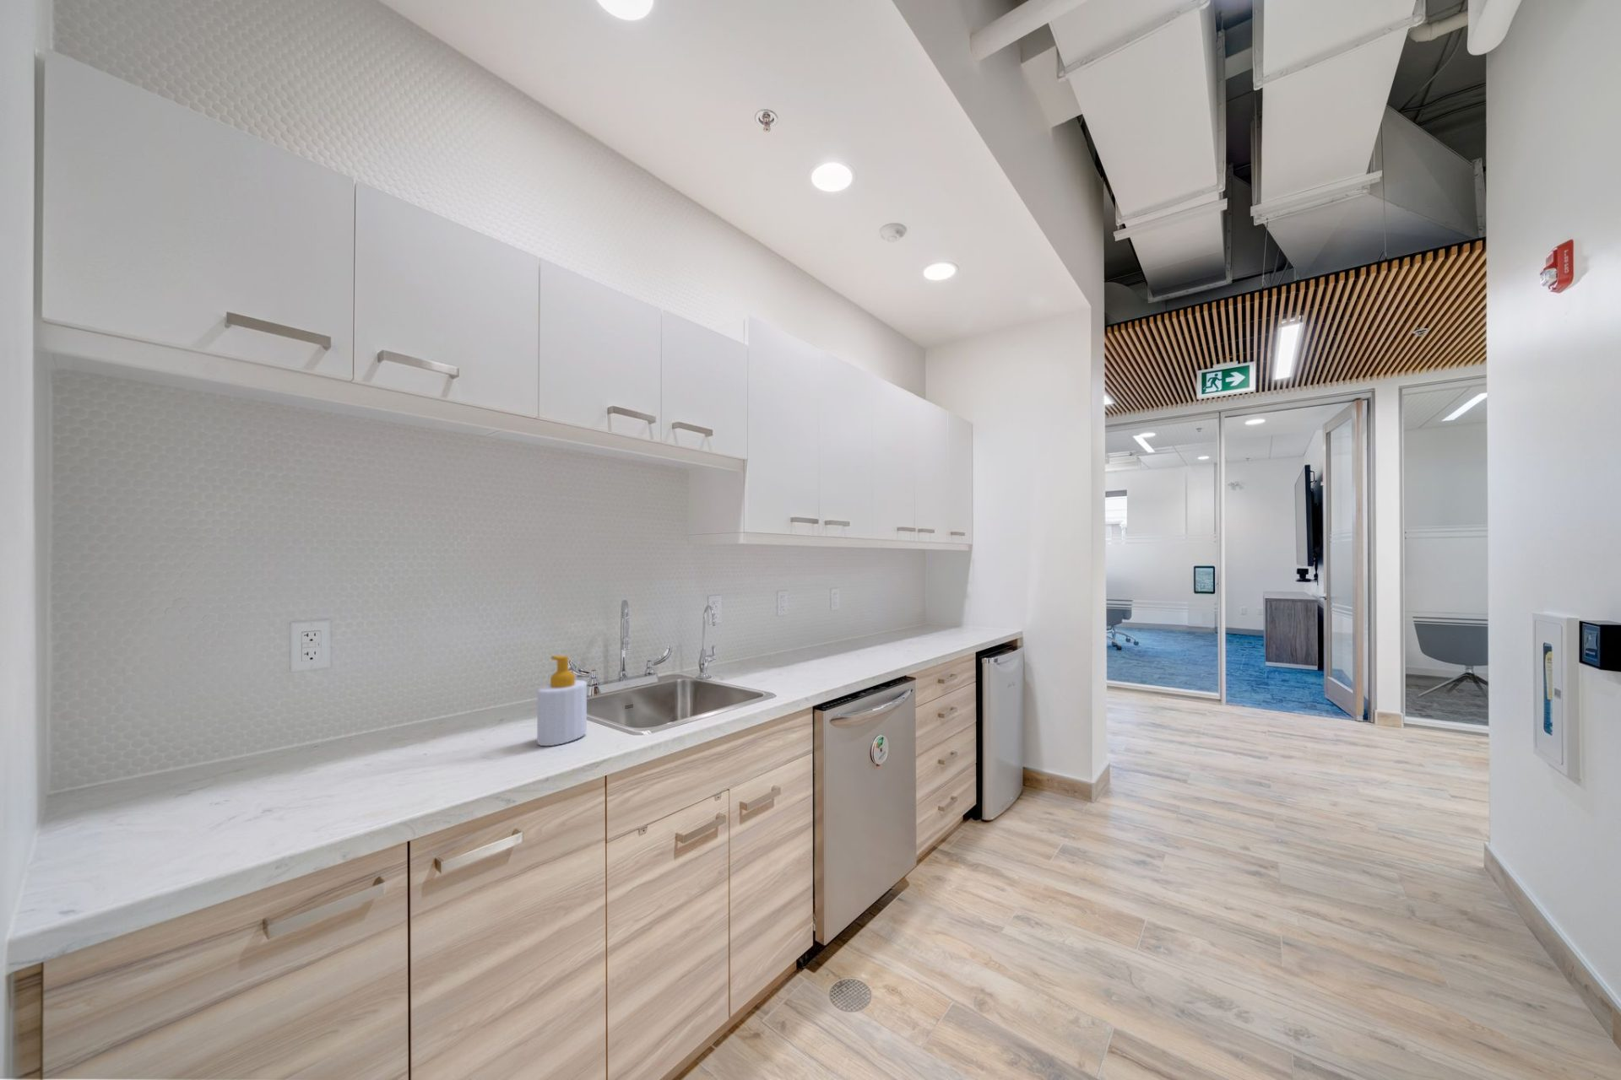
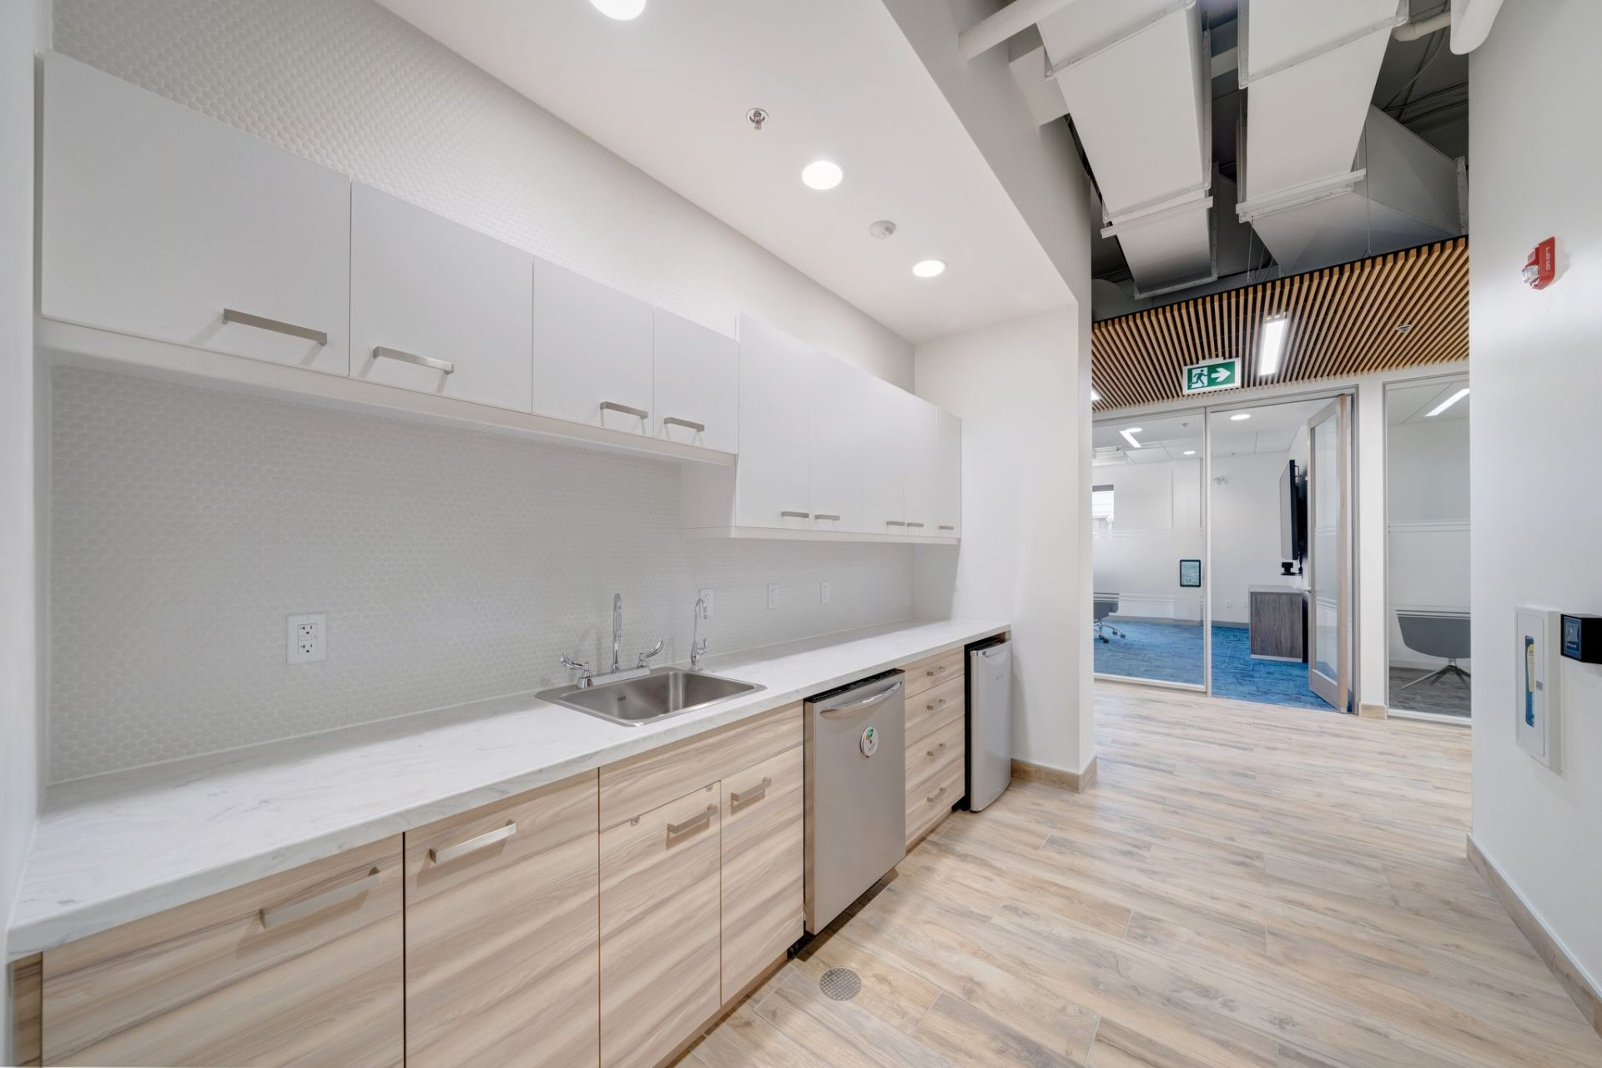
- soap bottle (562, 697)
